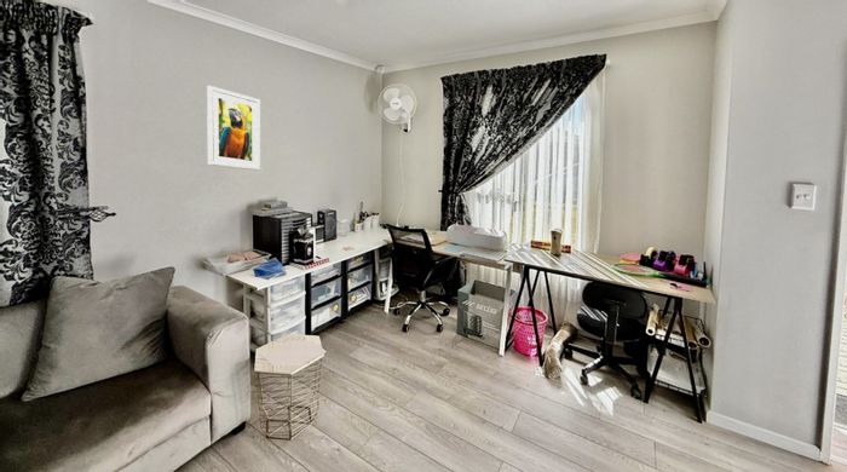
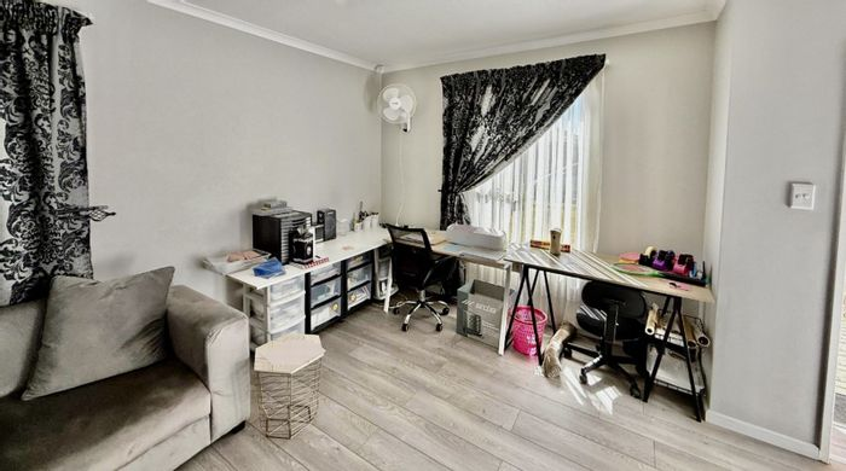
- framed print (235, 129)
